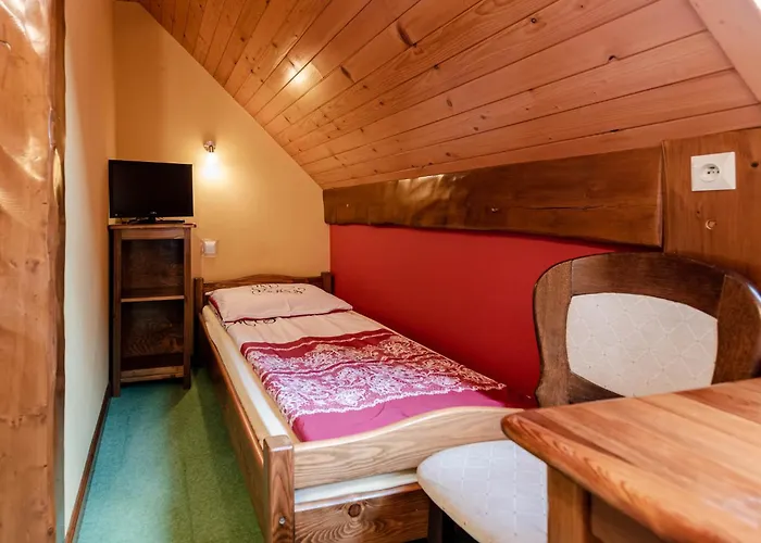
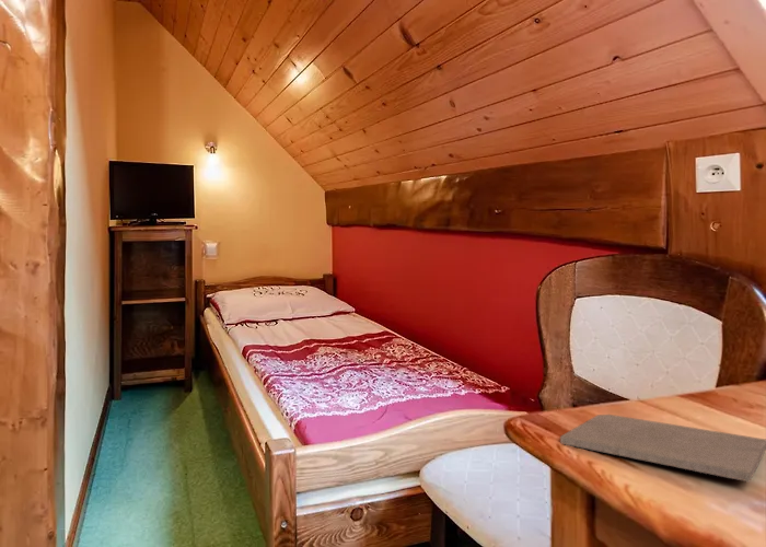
+ notepad (662, 441)
